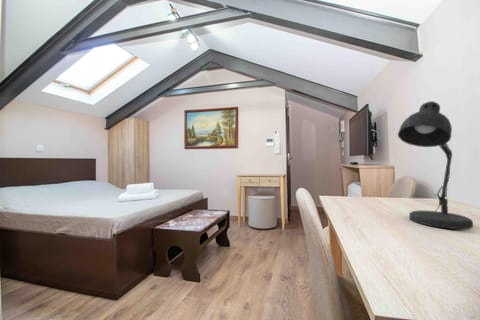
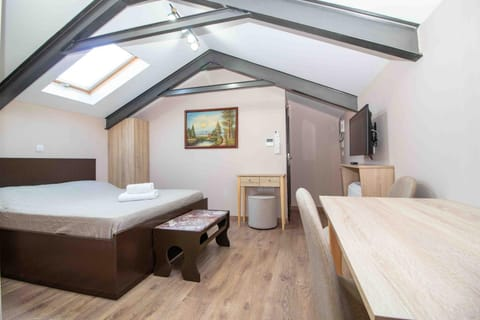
- desk lamp (446, 165)
